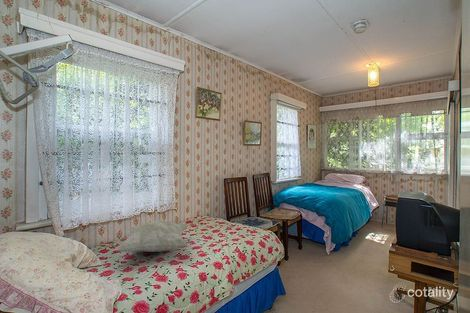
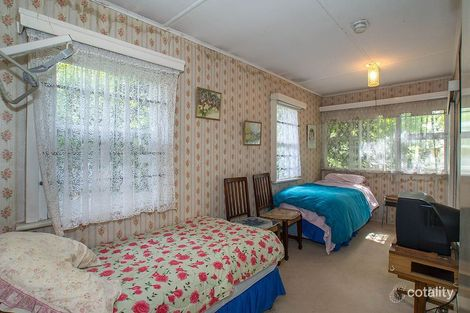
- decorative pillow (156, 235)
